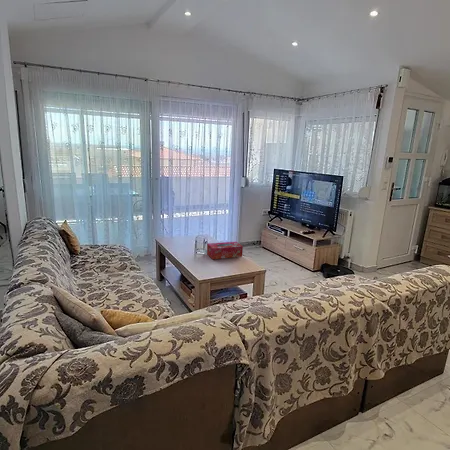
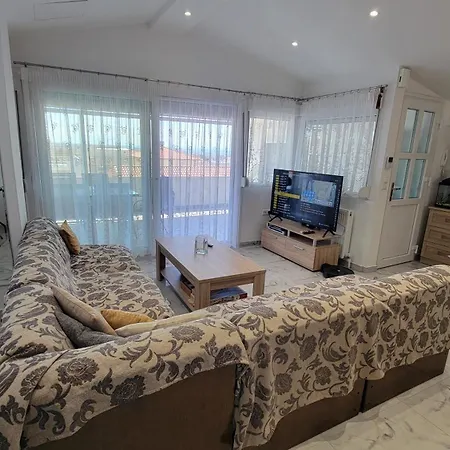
- tissue box (224, 250)
